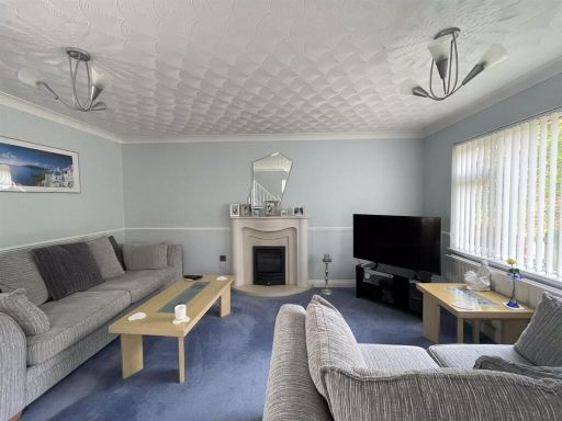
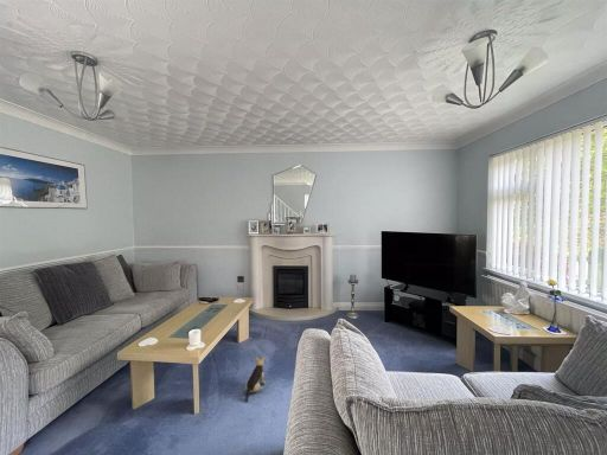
+ plush toy (255, 376)
